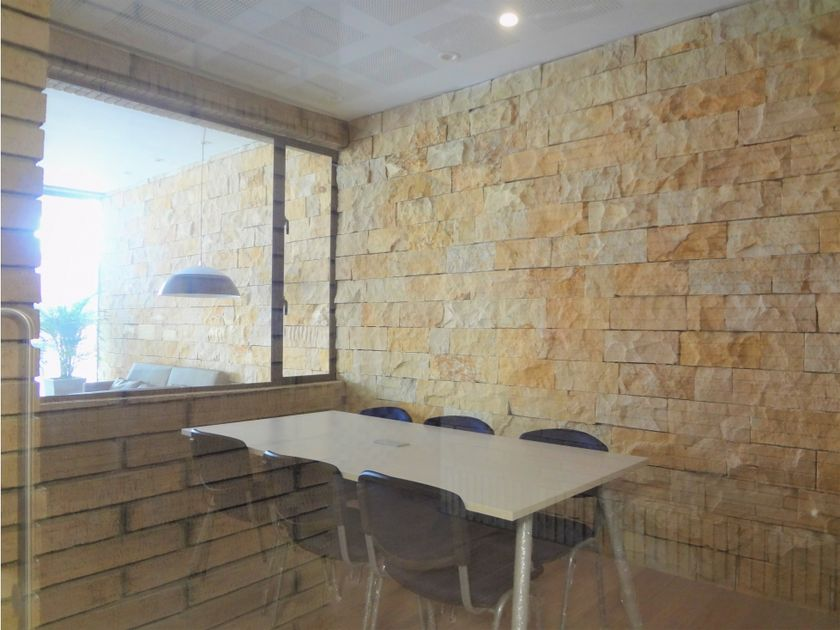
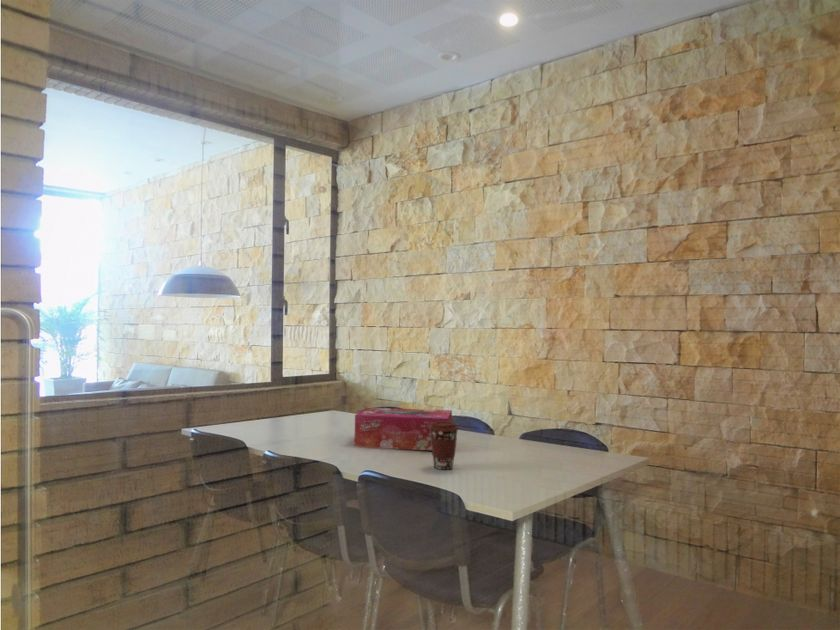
+ coffee cup (443, 445)
+ tissue box (404, 428)
